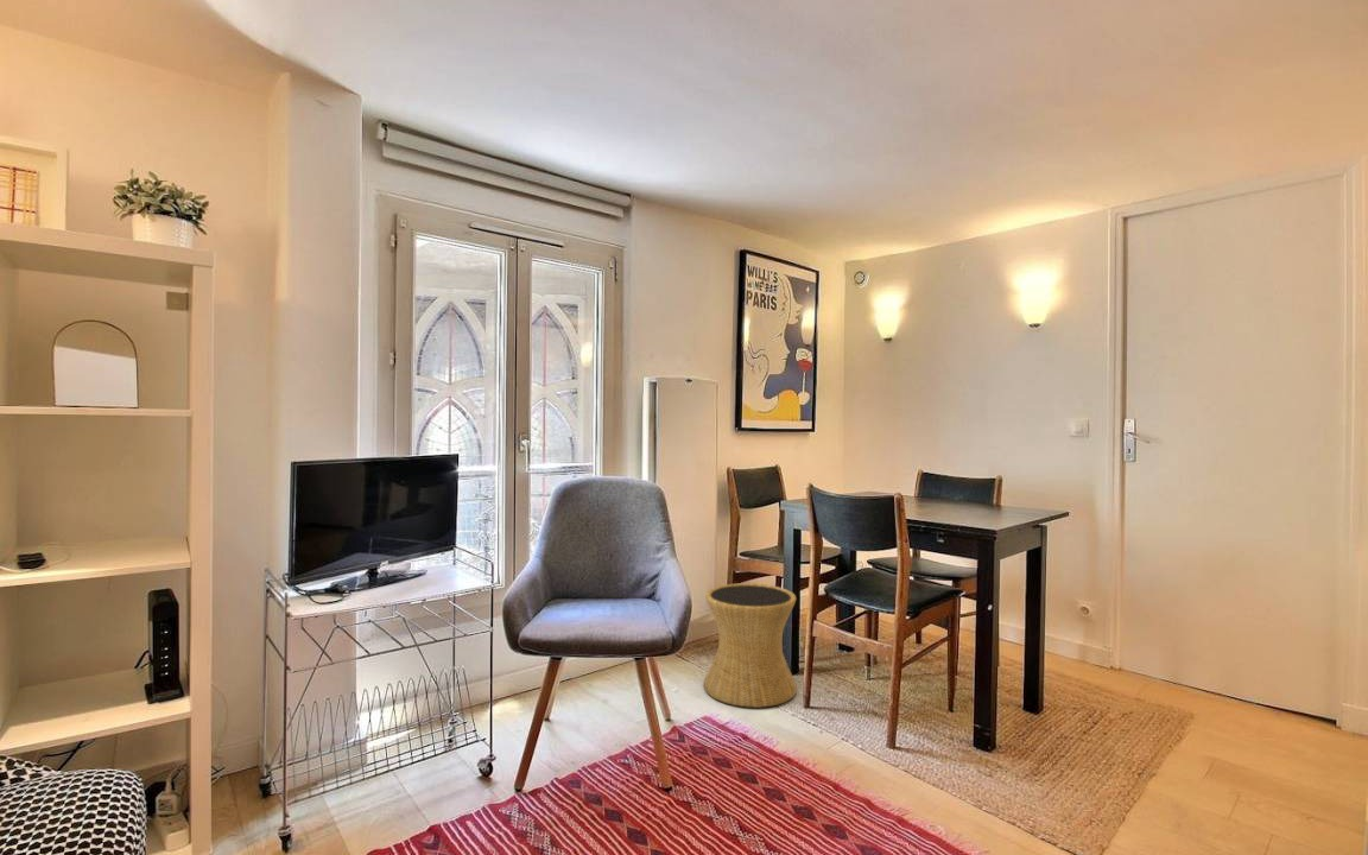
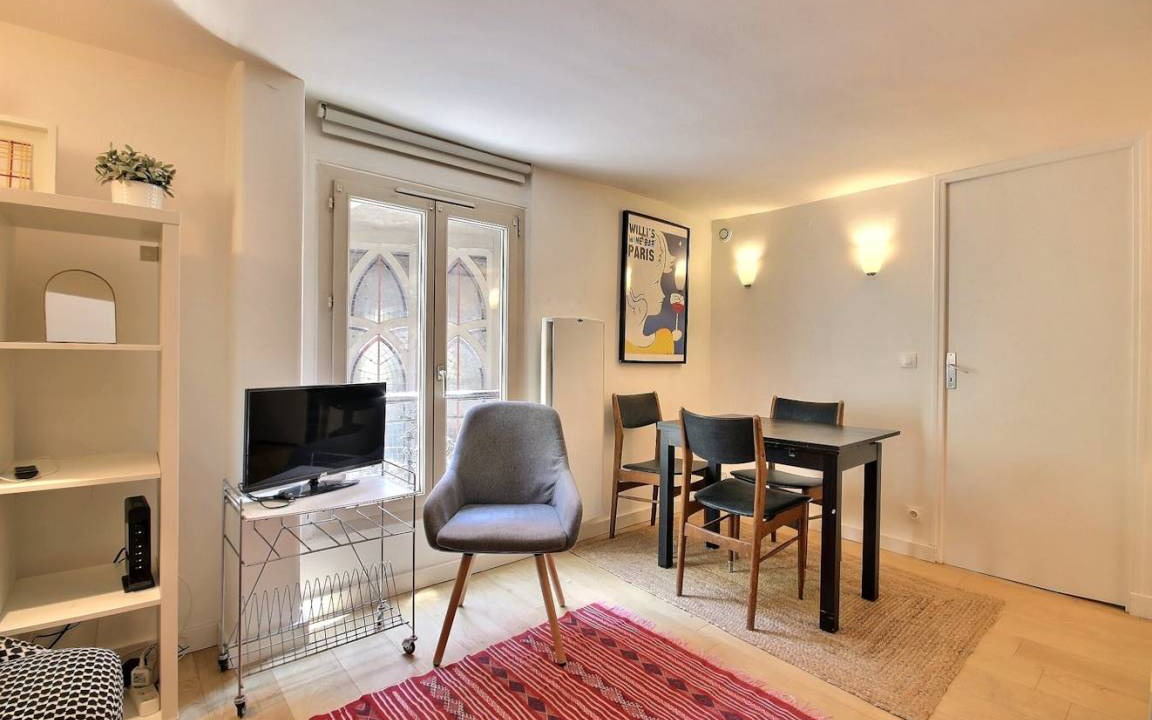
- side table (749, 640)
